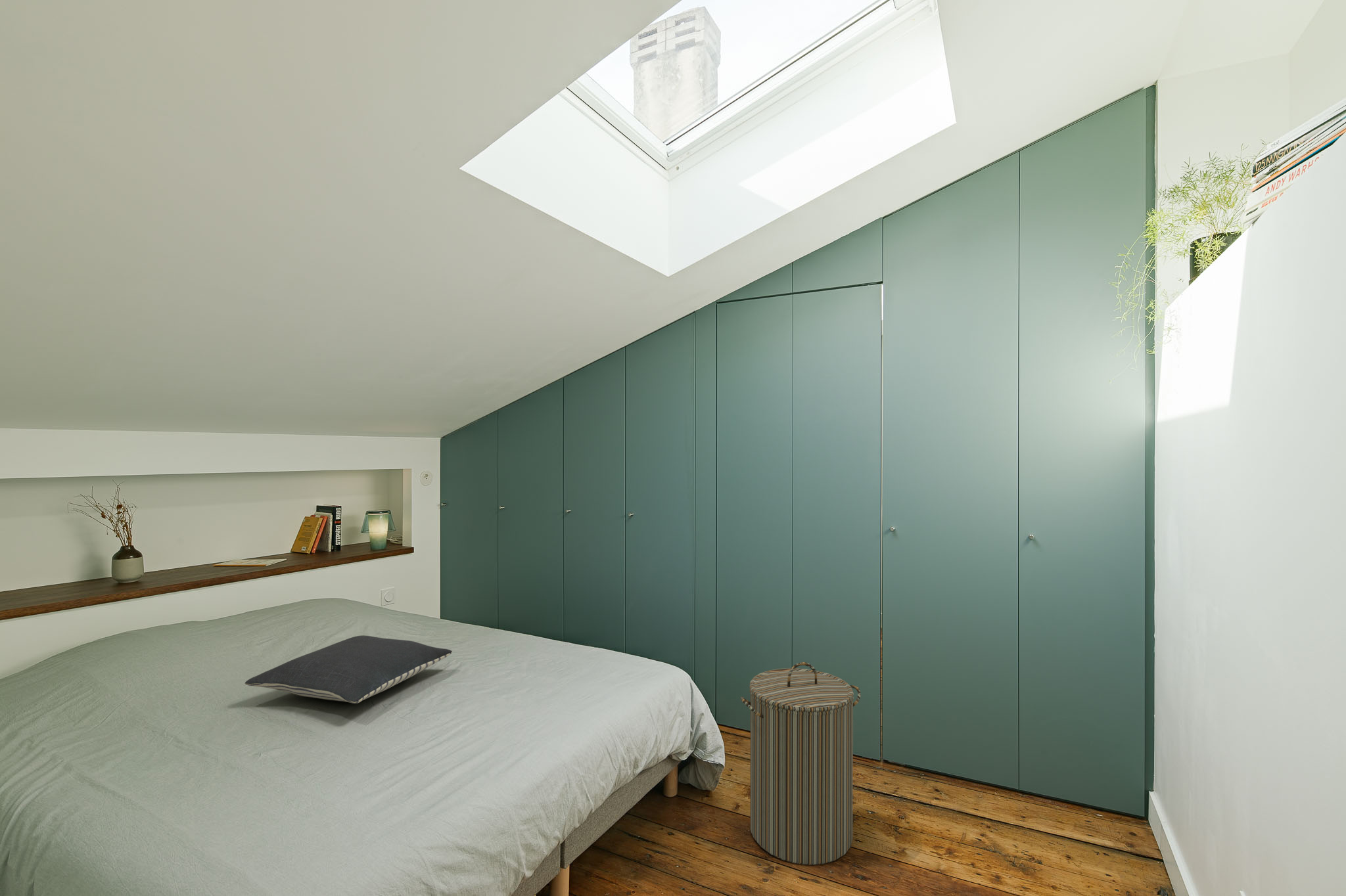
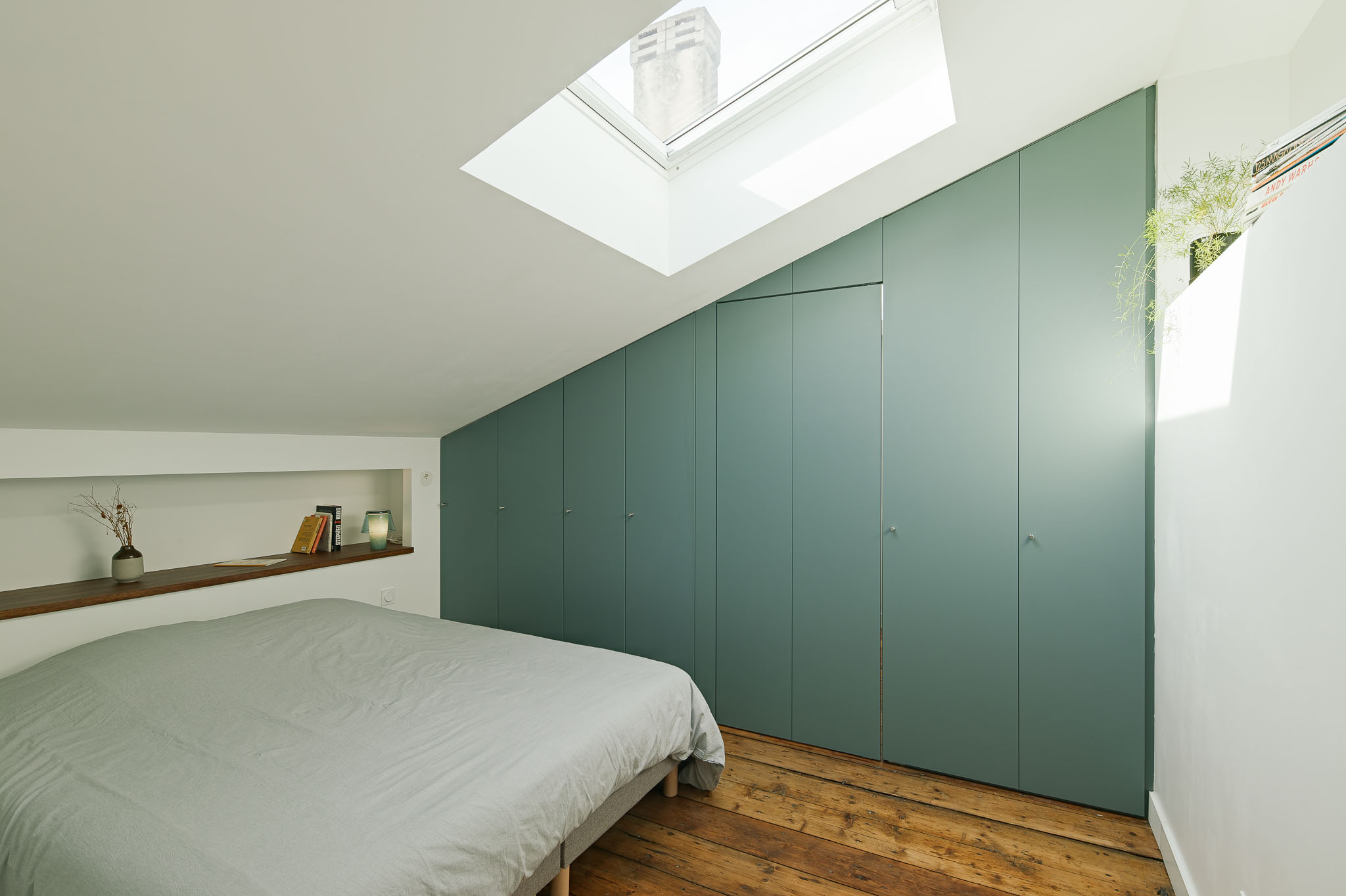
- laundry hamper (800, 748)
- pillow (356, 666)
